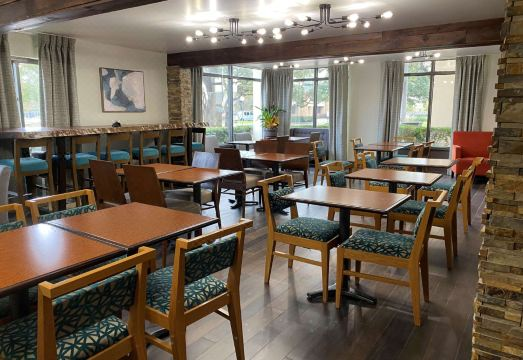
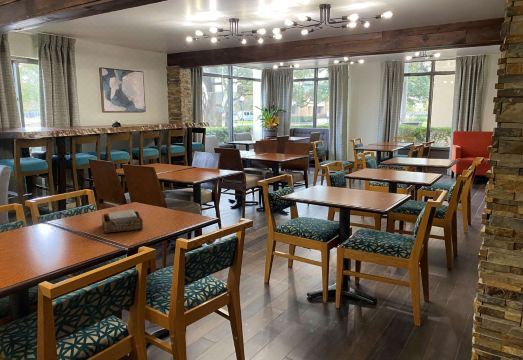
+ napkin holder (122, 219)
